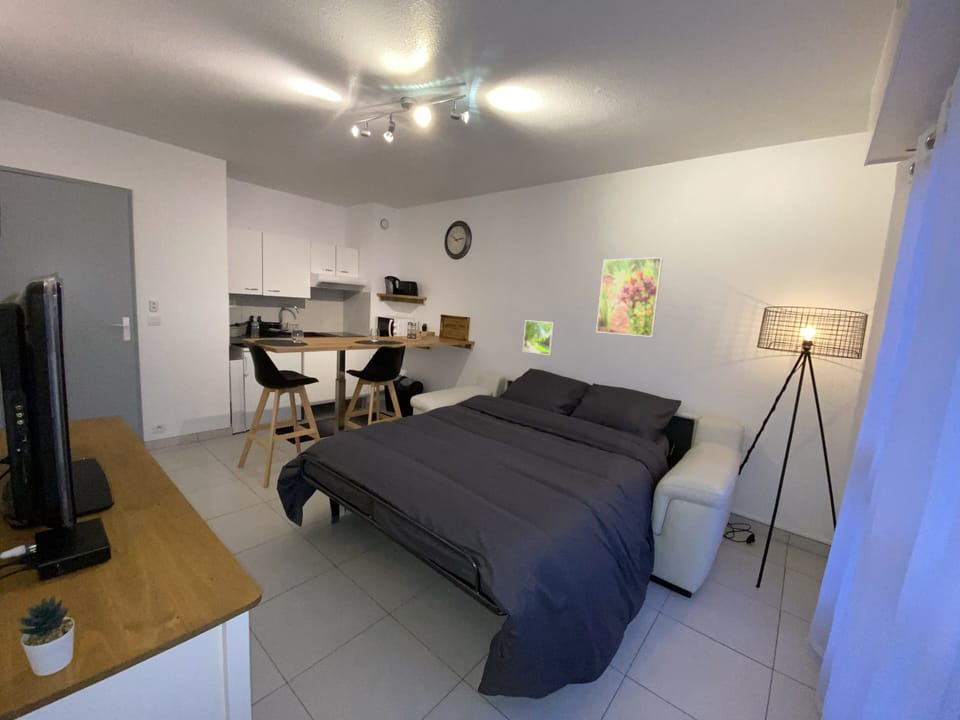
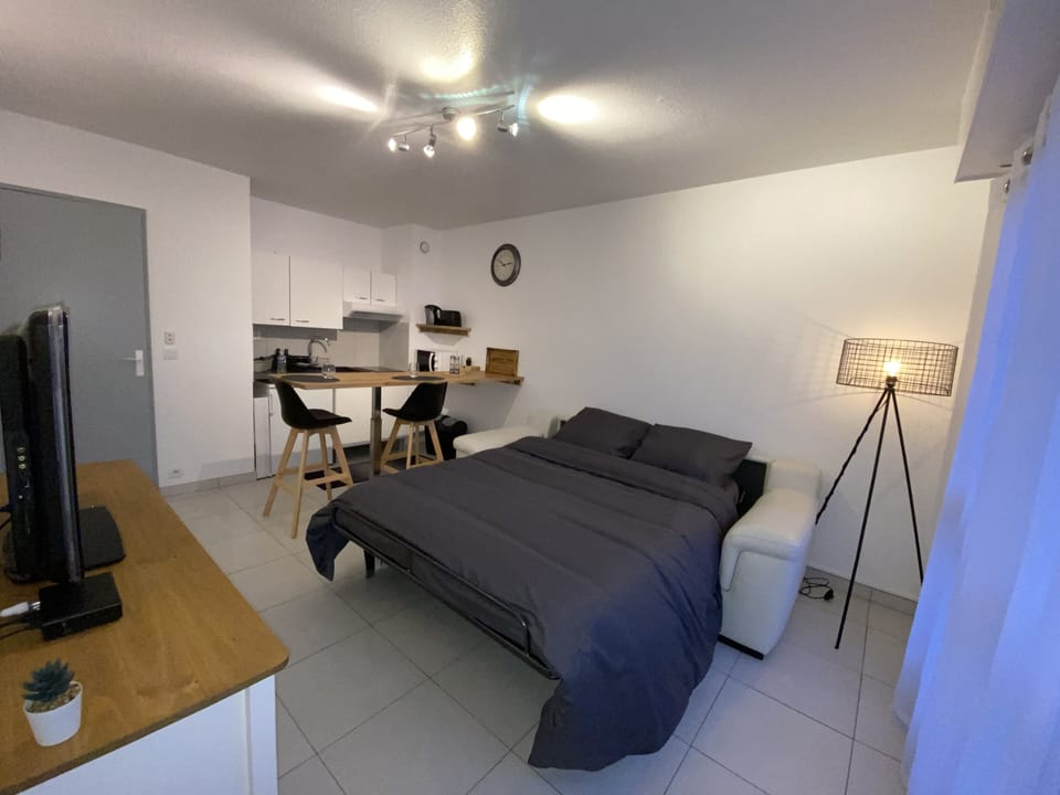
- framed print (538, 337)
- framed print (627, 297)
